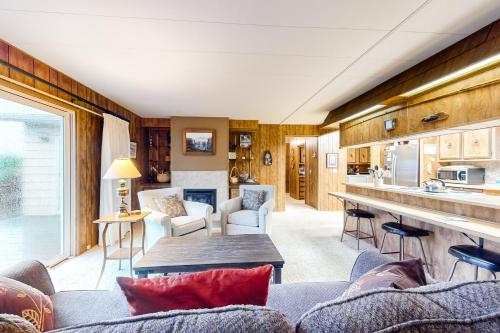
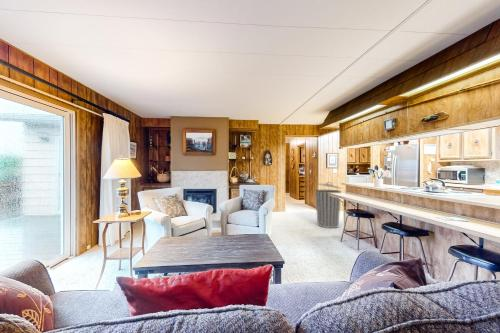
+ trash can (328, 203)
